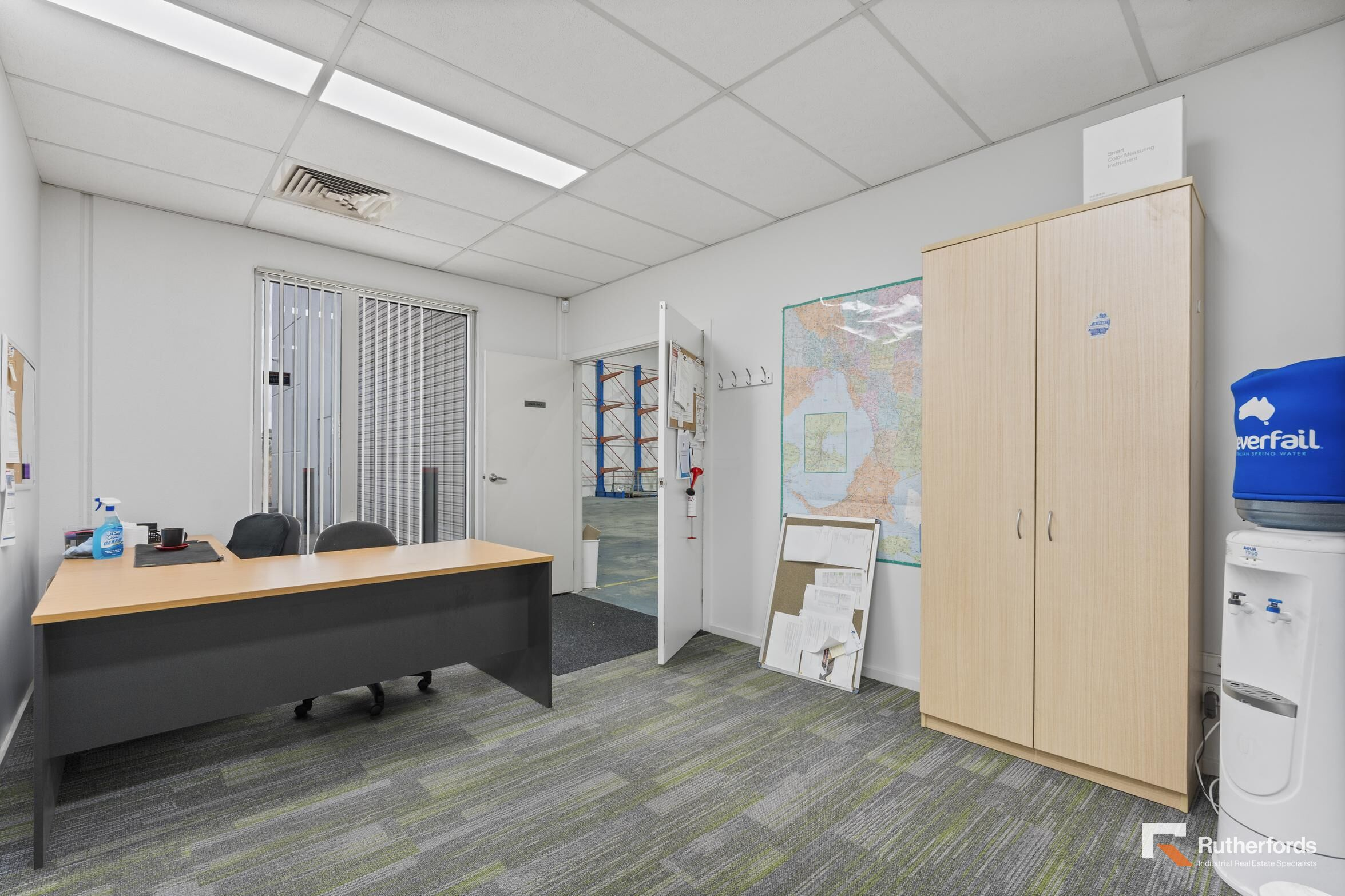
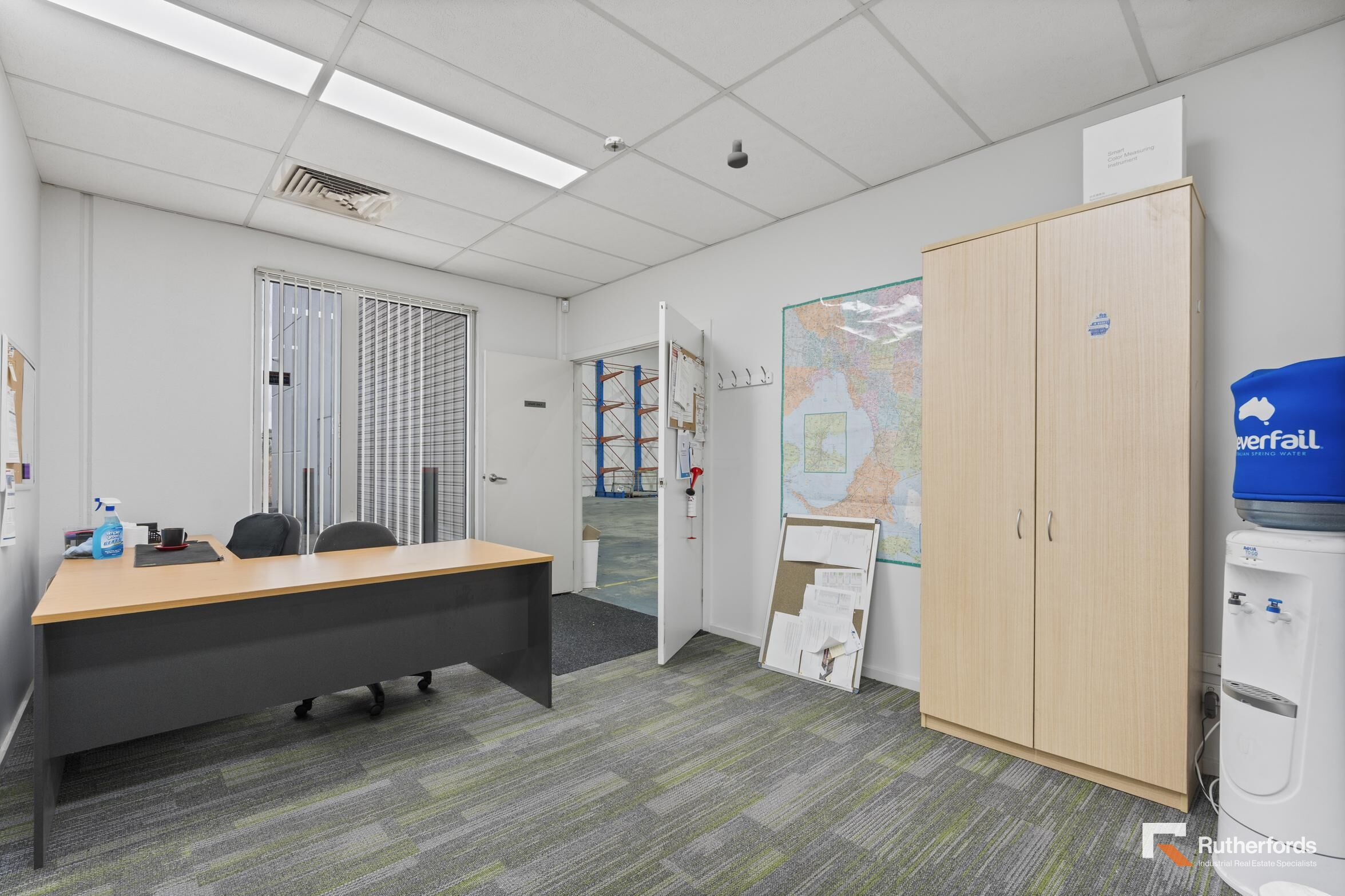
+ smoke detector (614, 144)
+ security camera (737, 153)
